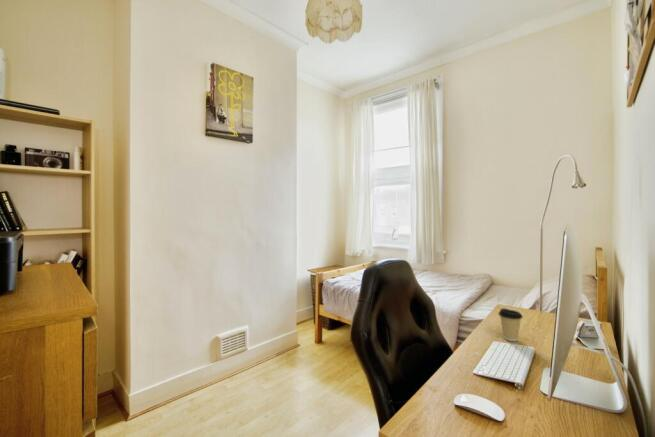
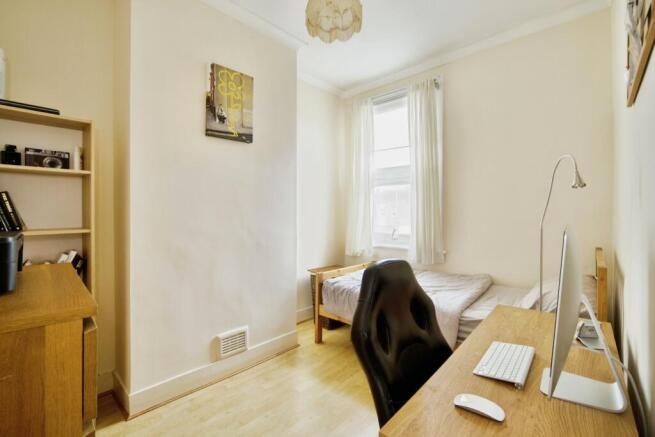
- coffee cup (510, 324)
